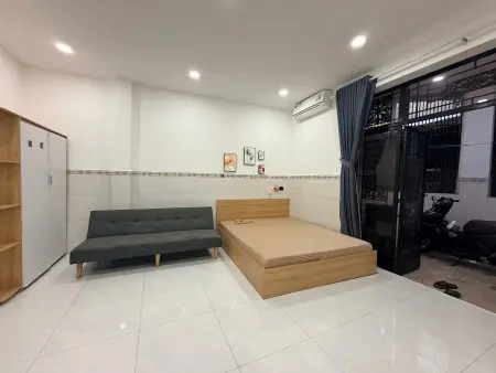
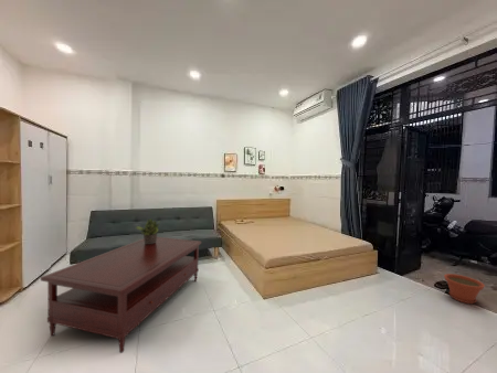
+ potted plant (147, 230)
+ coffee table (139, 278)
+ plant pot (463, 289)
